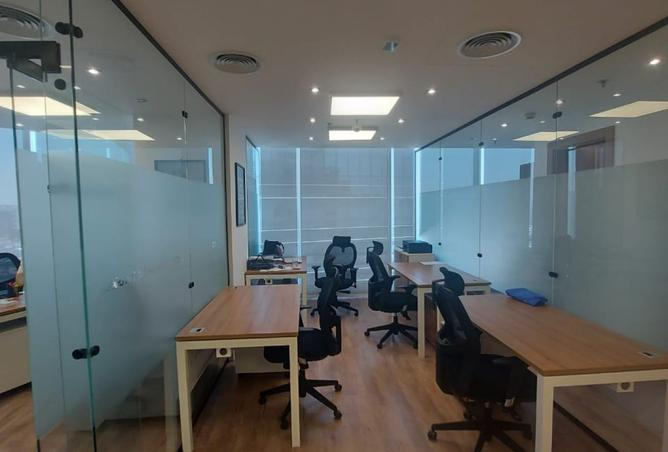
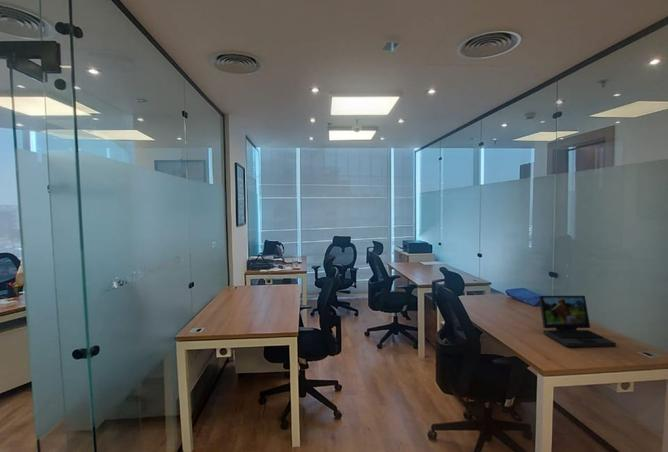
+ laptop (574, 318)
